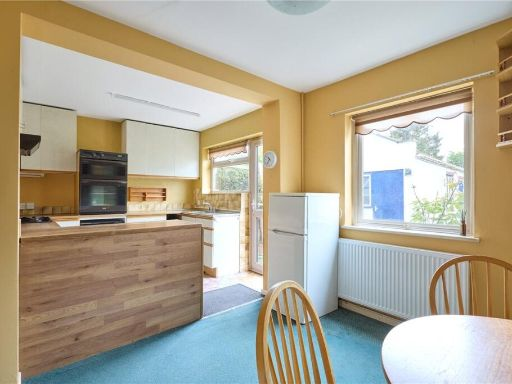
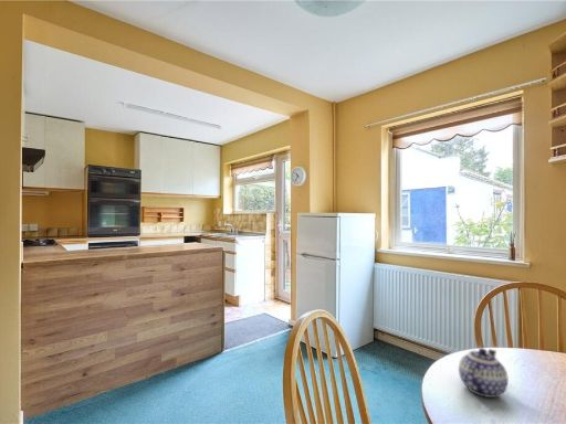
+ teapot (482, 369)
